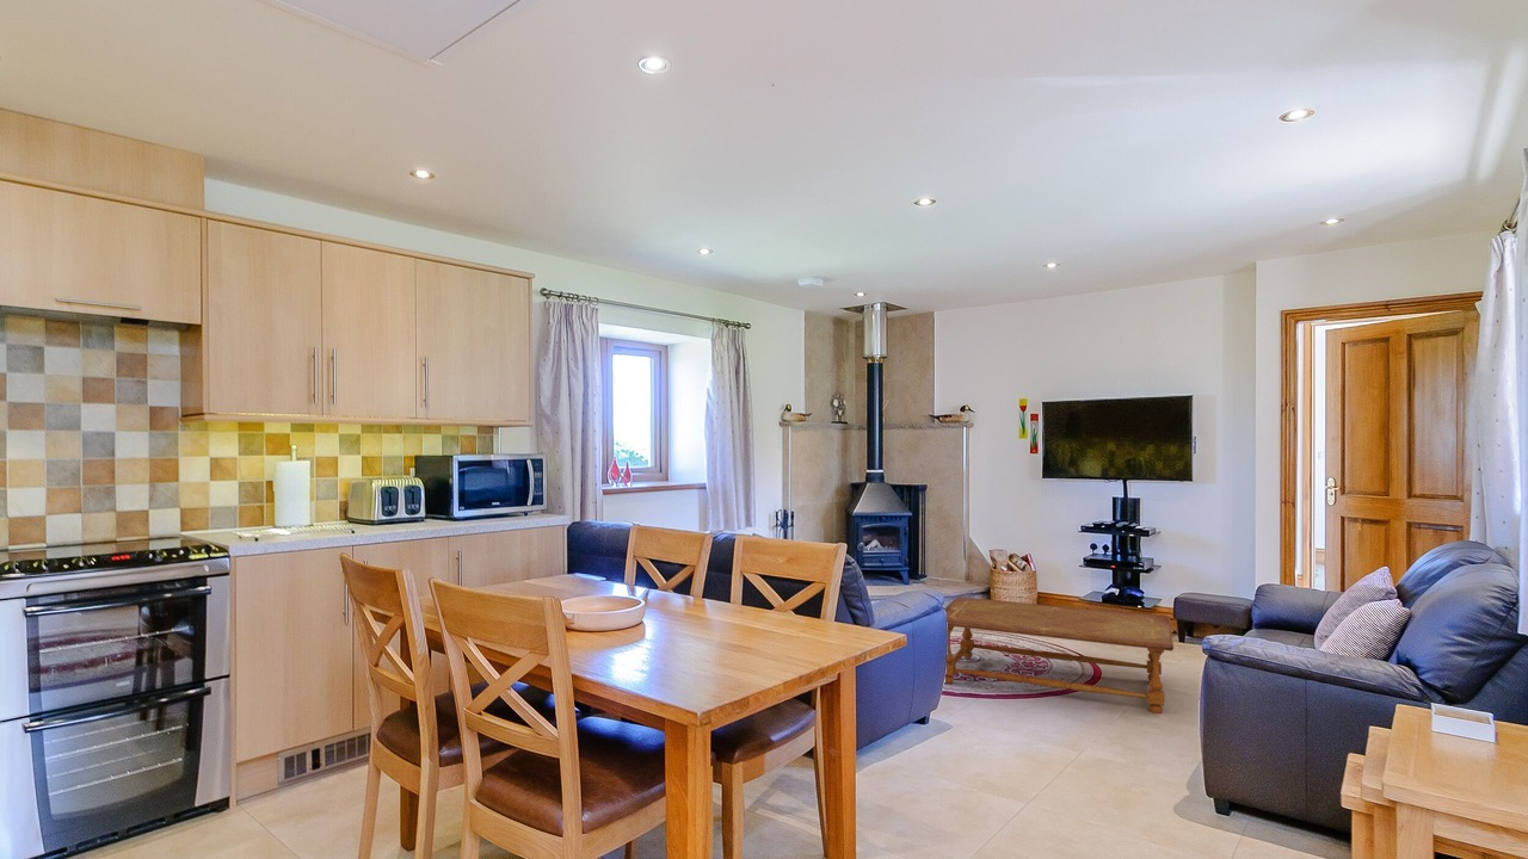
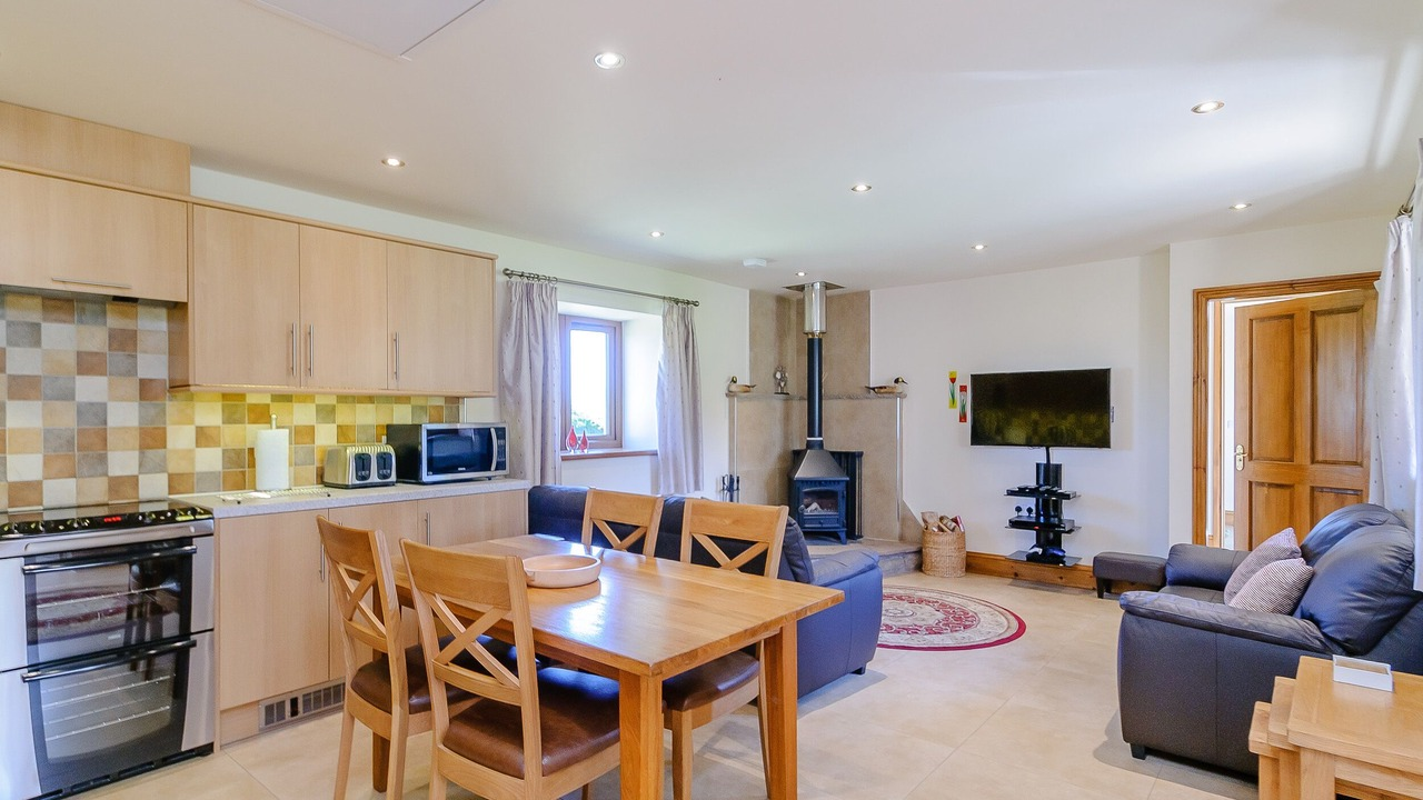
- coffee table (1050, 651)
